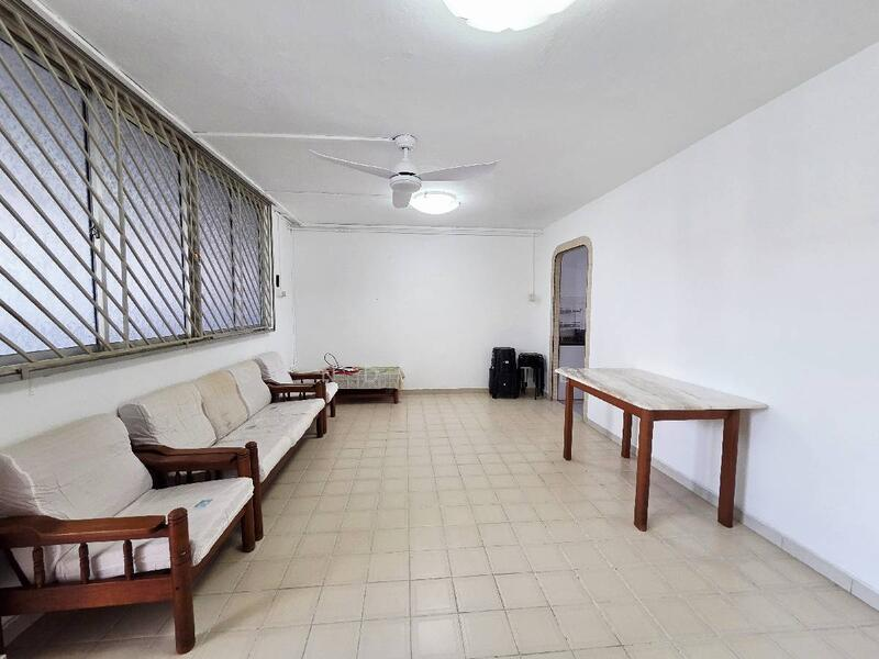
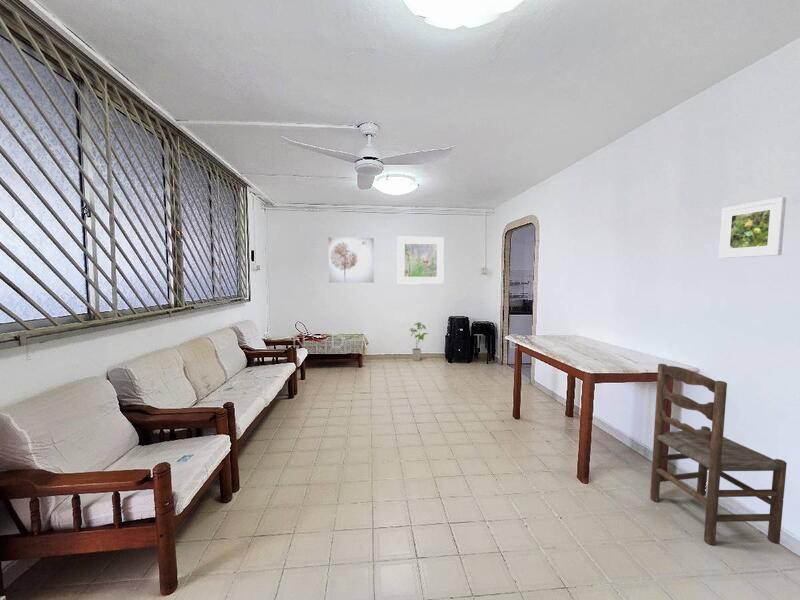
+ dining chair (710, 443)
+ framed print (420, 260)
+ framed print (749, 230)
+ house plant (418, 341)
+ wall art (351, 260)
